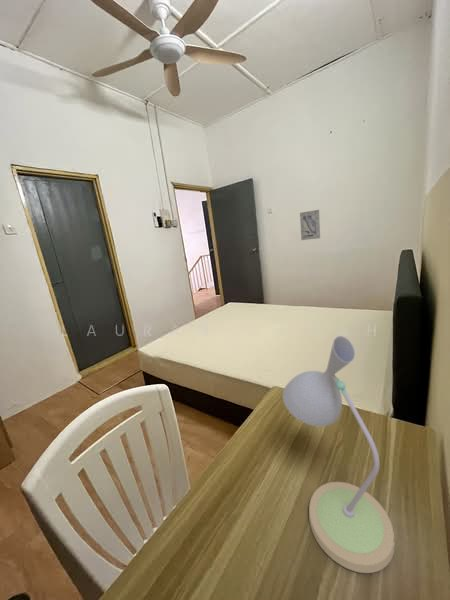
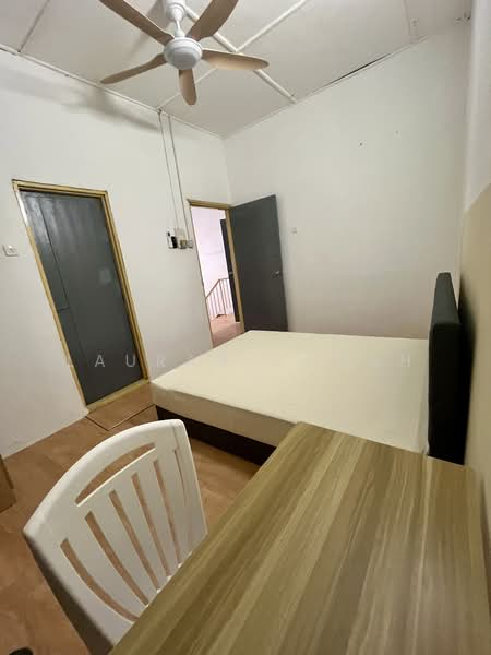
- desk lamp (330, 424)
- wall art (309, 225)
